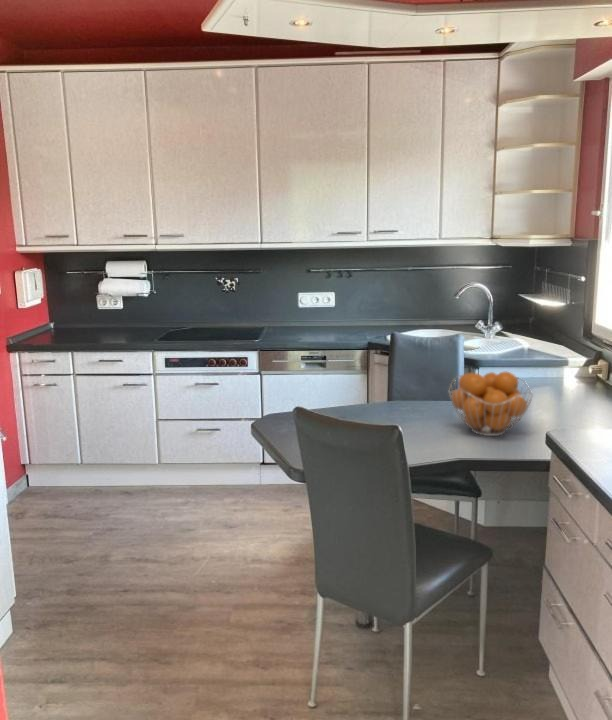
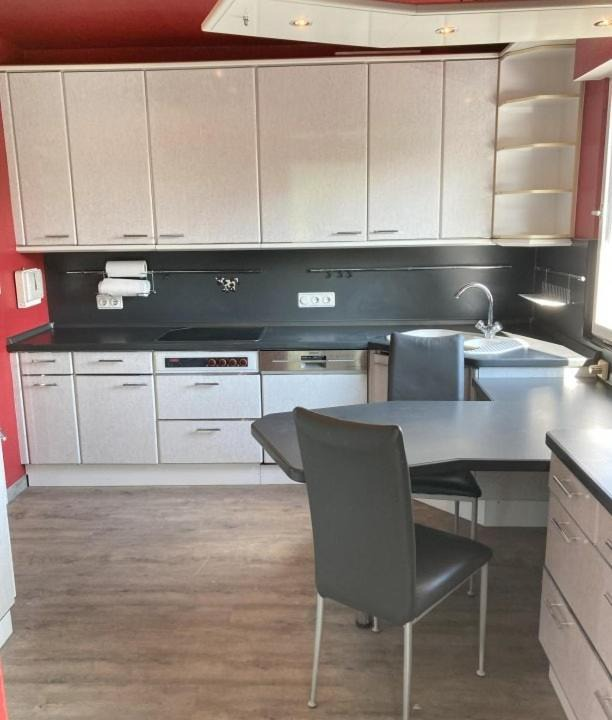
- fruit basket (489, 401)
